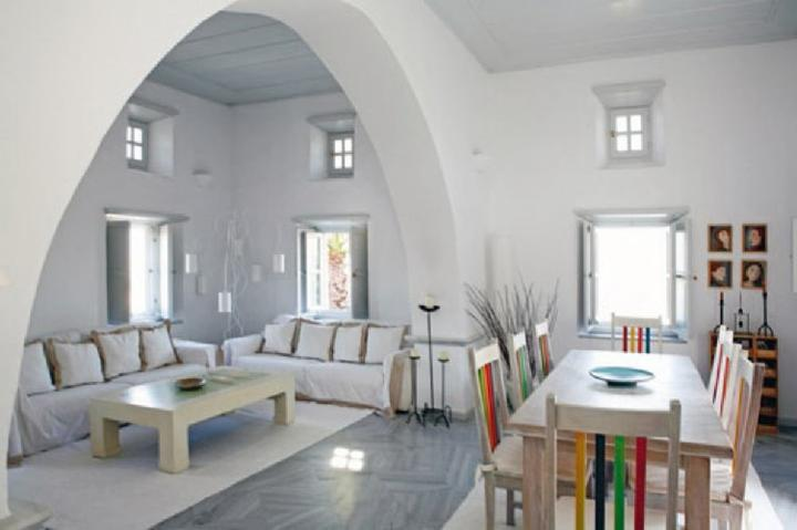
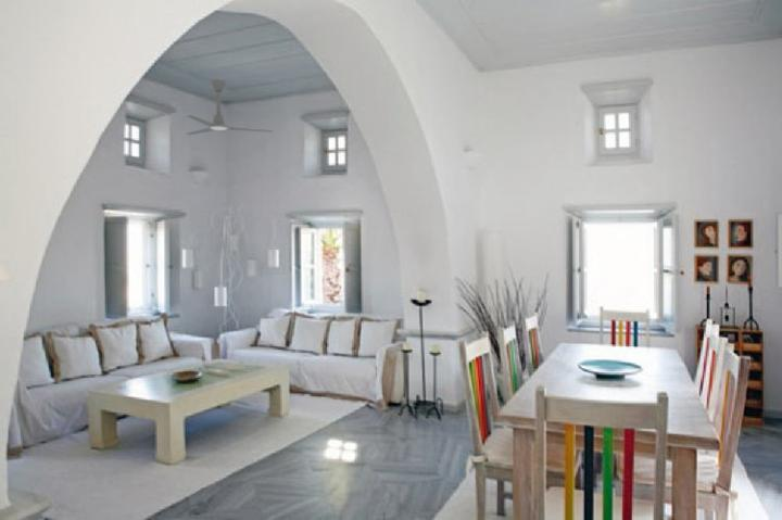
+ ceiling fan (219, 105)
